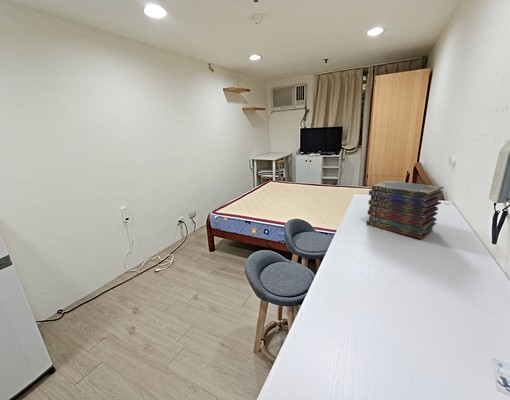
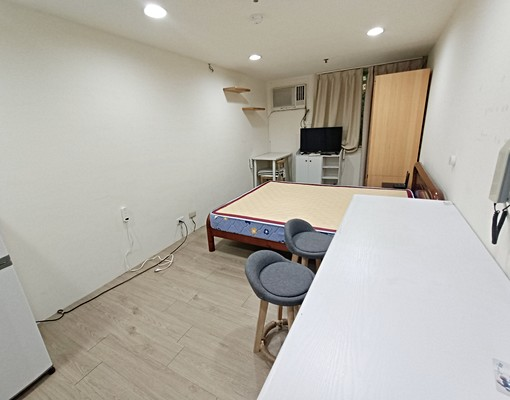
- book stack (402, 206)
